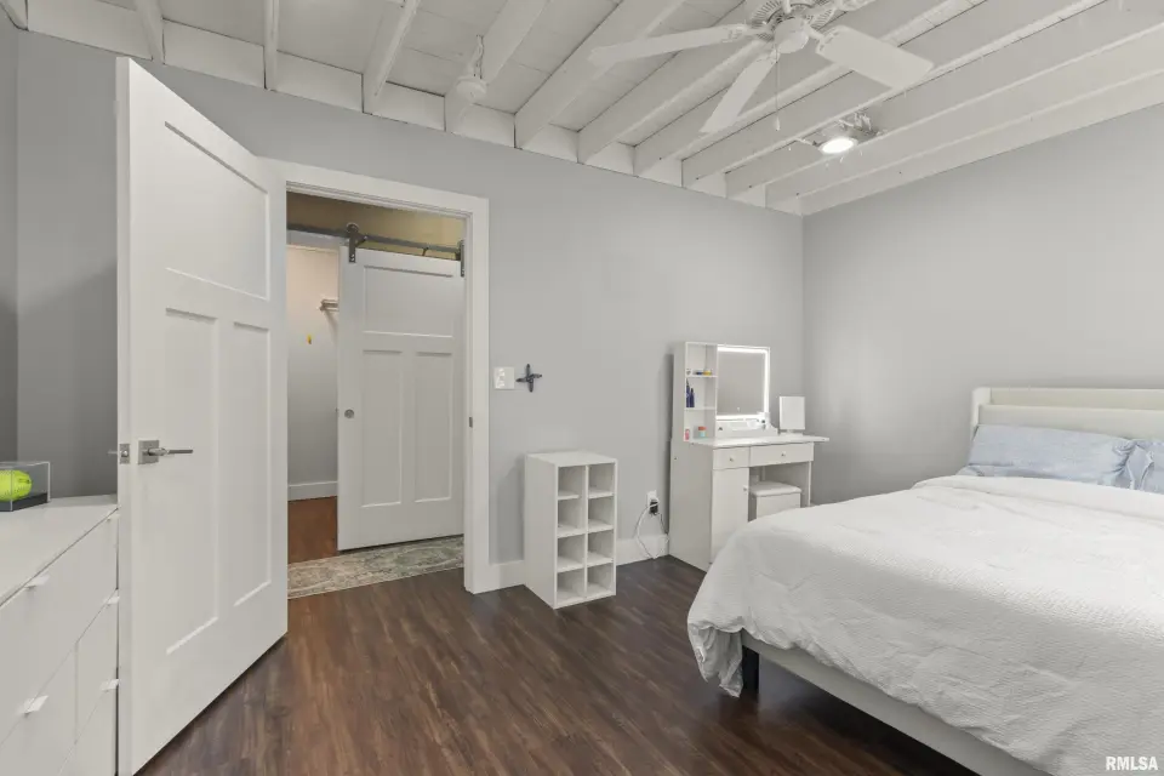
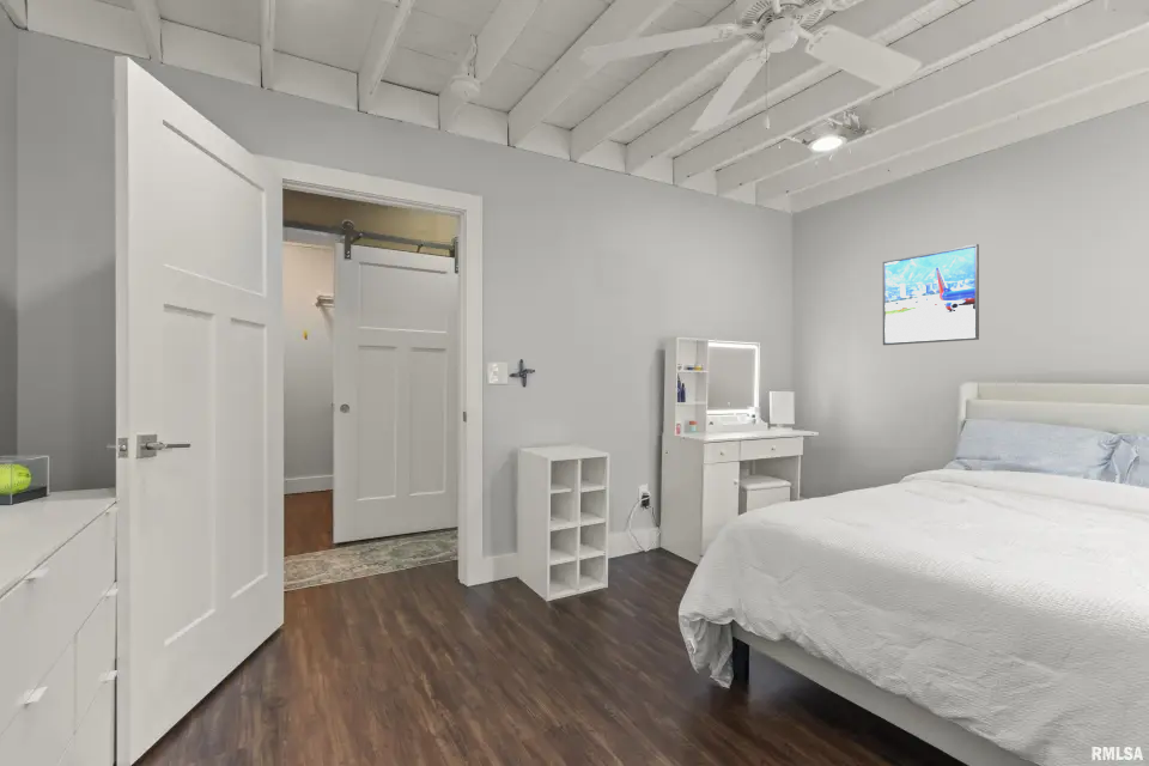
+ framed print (928, 298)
